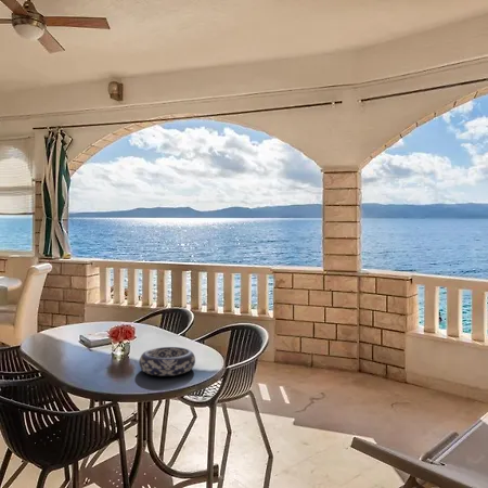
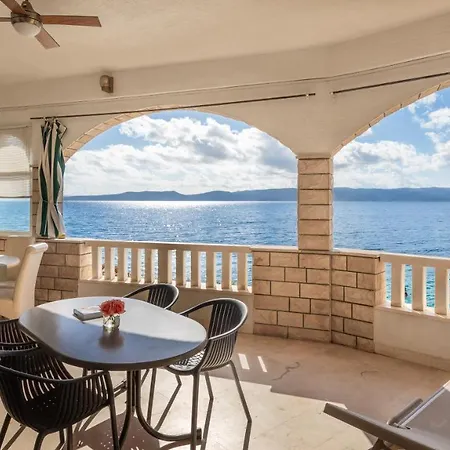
- decorative bowl (167, 361)
